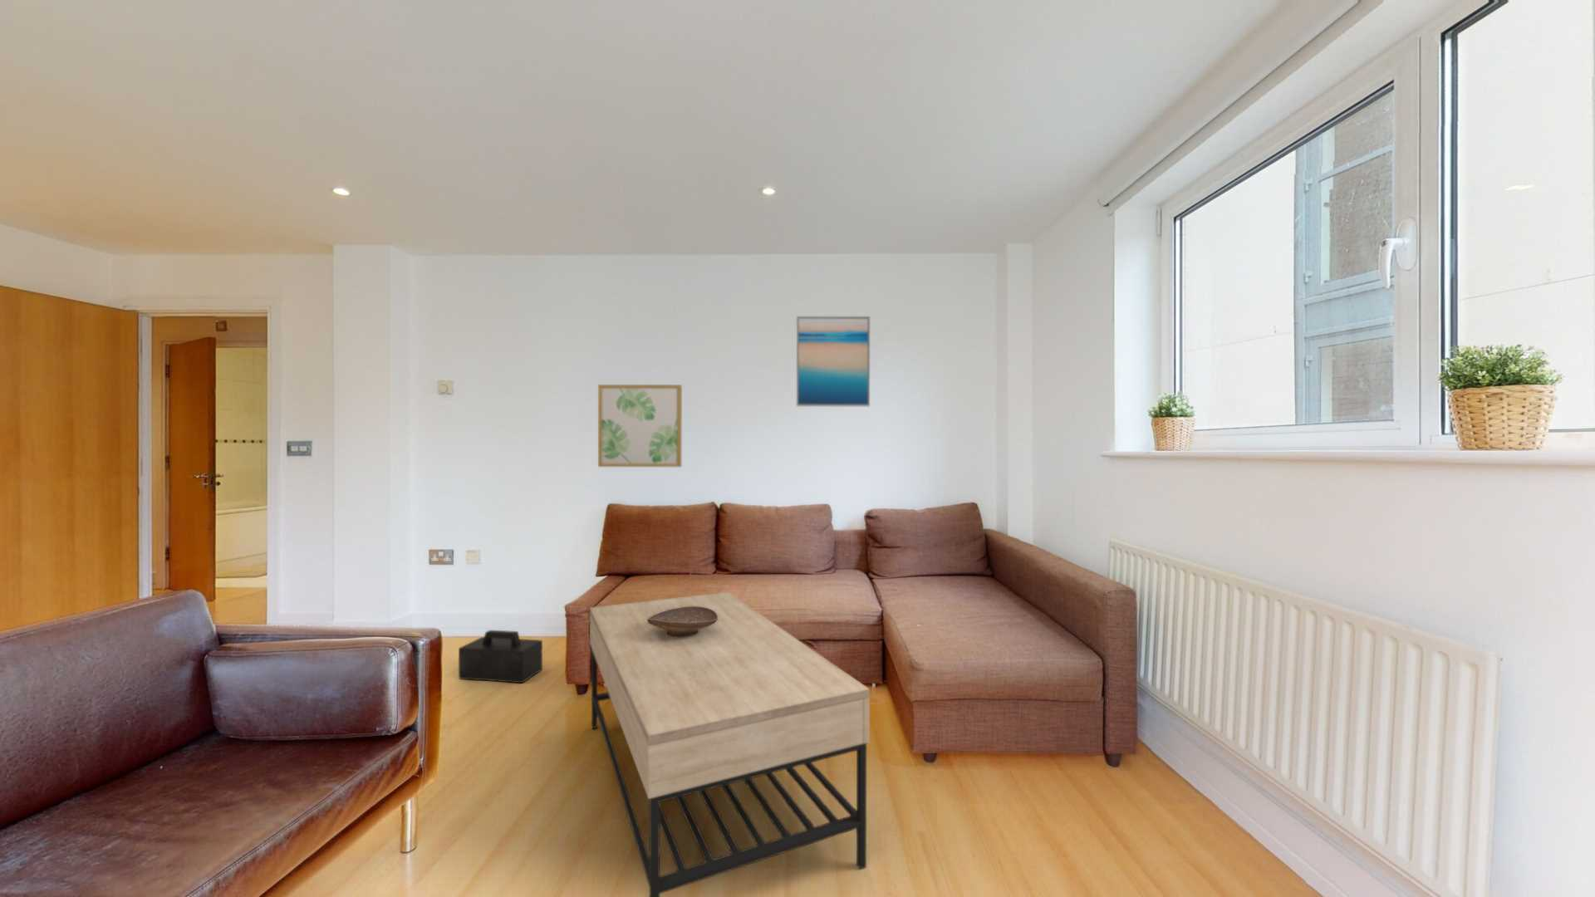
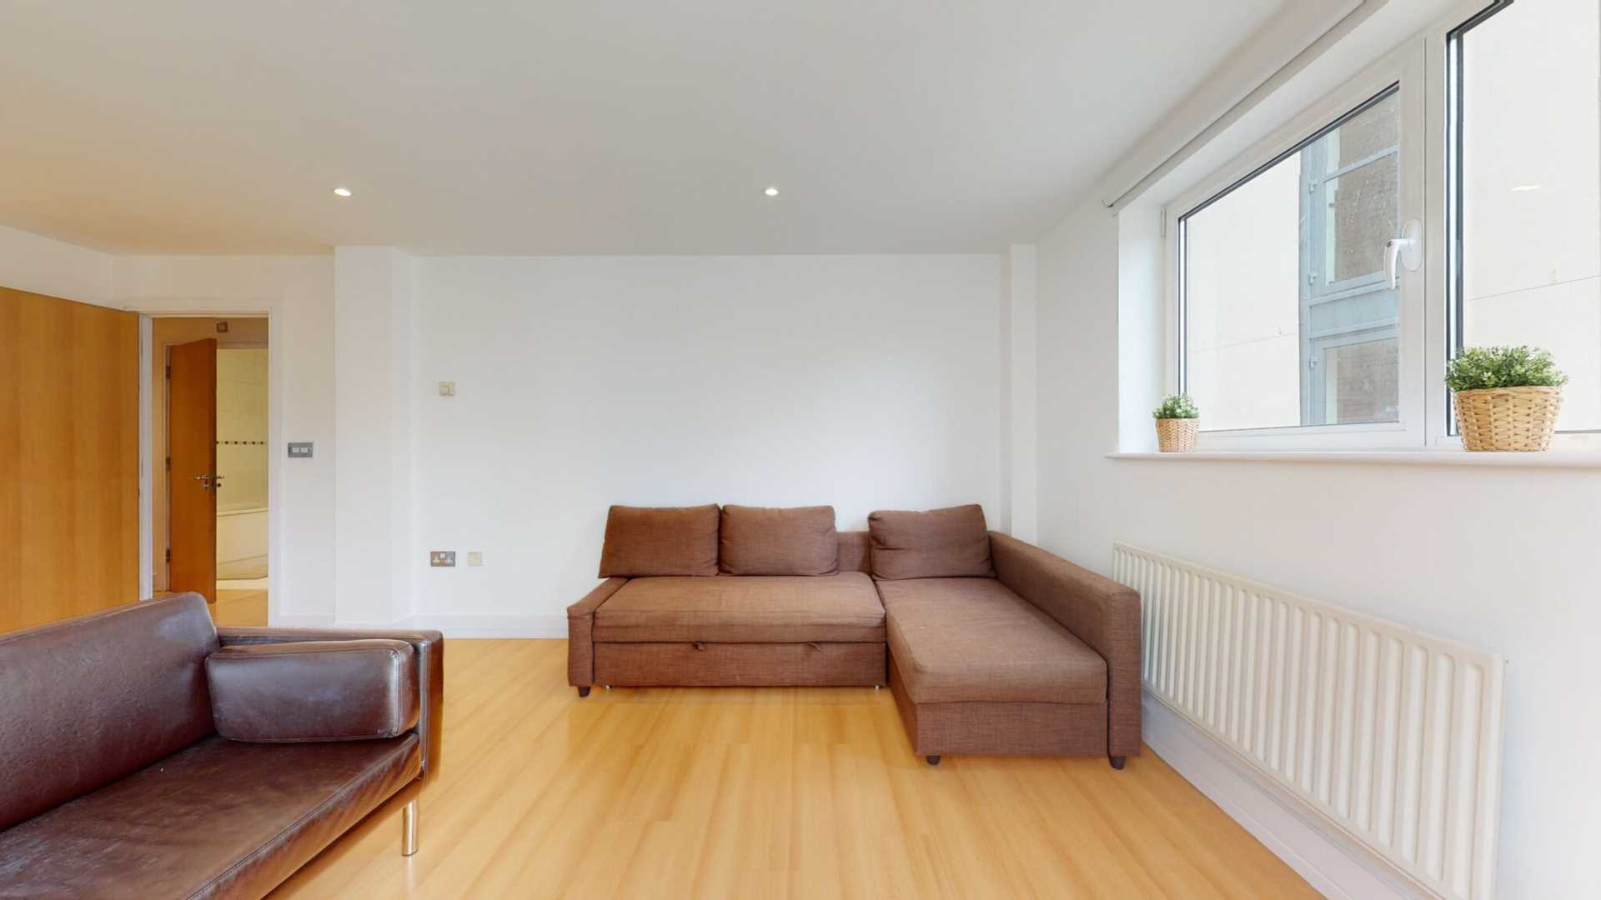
- speaker (501, 654)
- decorative bowl (682, 622)
- coffee table (701, 711)
- wall art (640, 425)
- wall art (833, 361)
